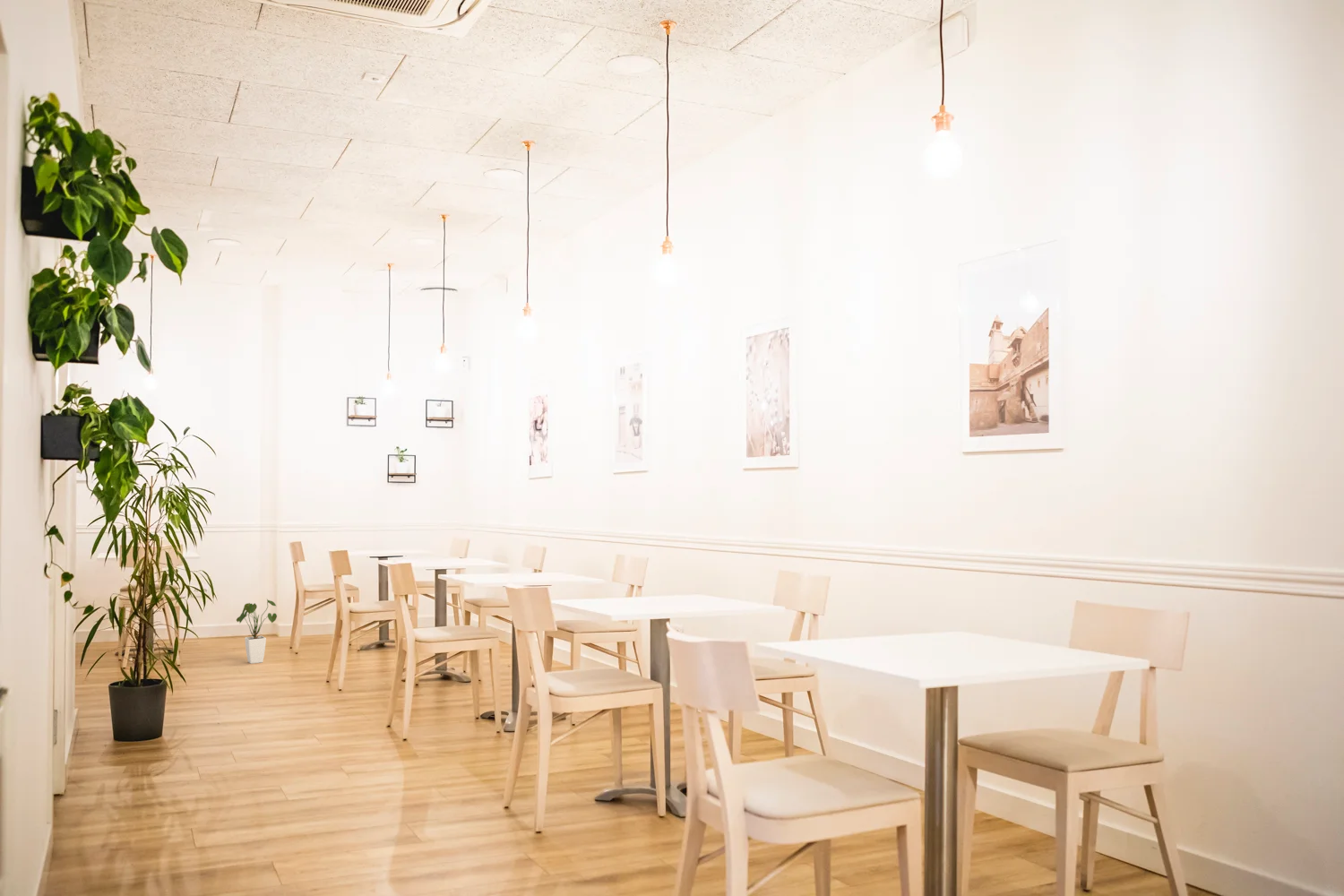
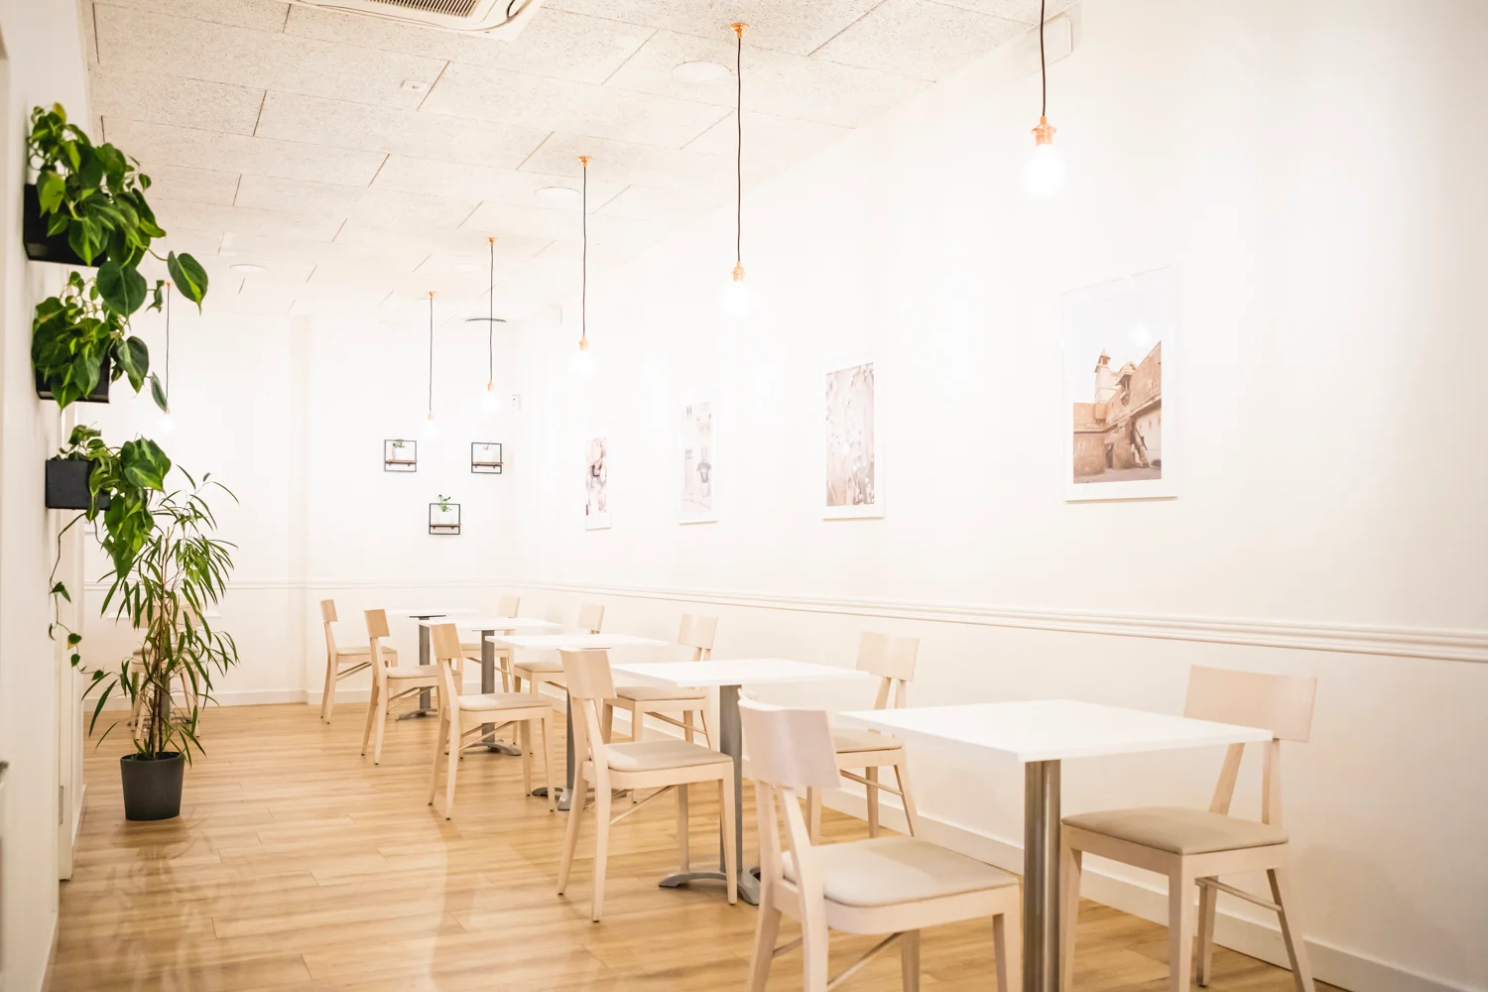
- house plant (259, 630)
